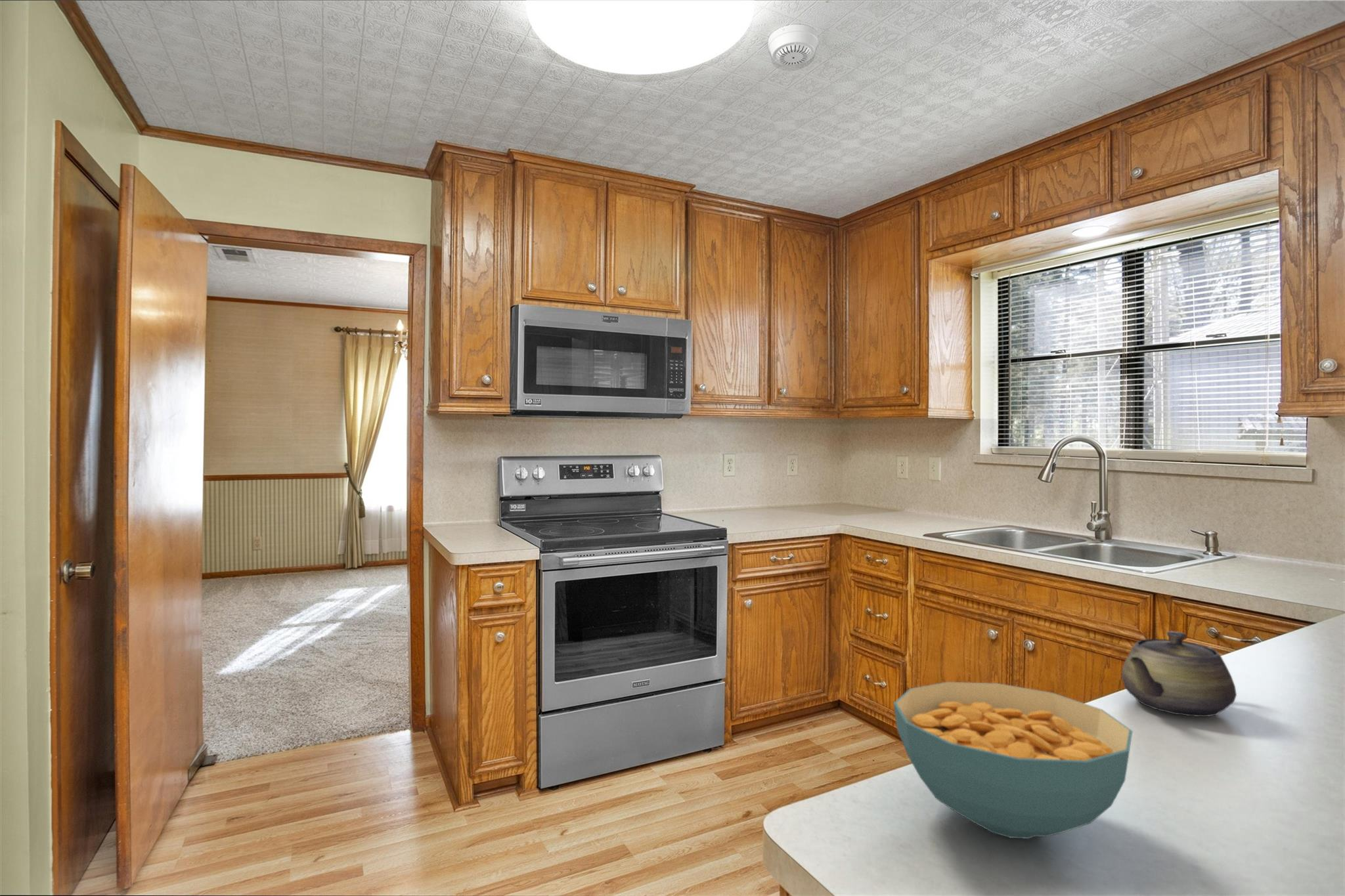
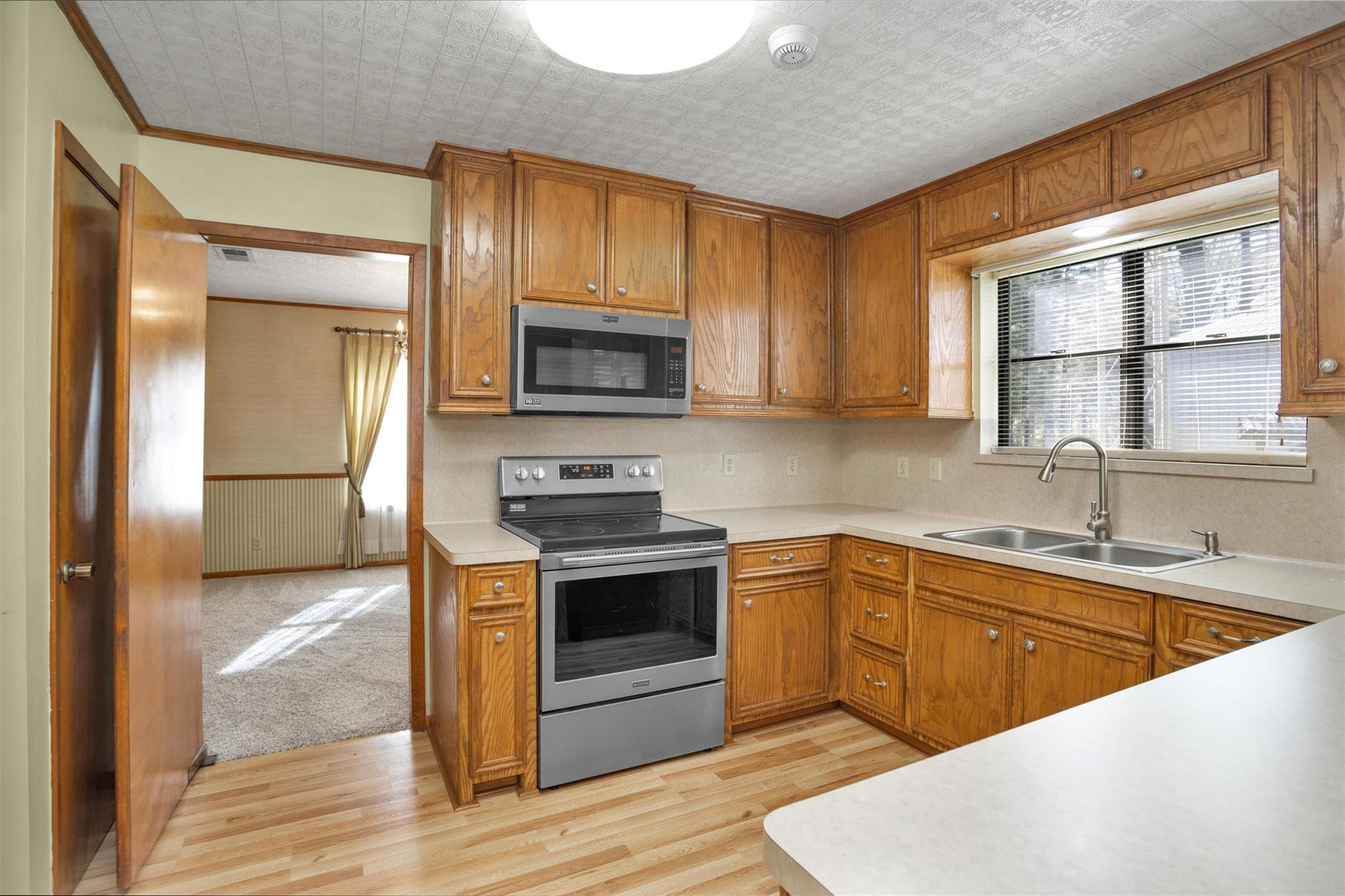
- cereal bowl (1007, 769)
- teapot (1174, 670)
